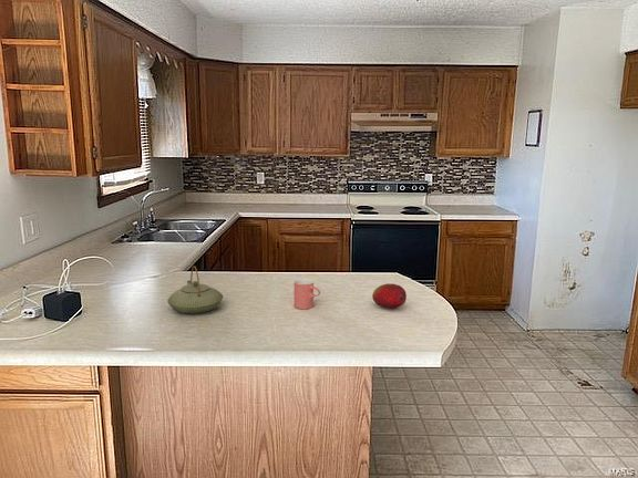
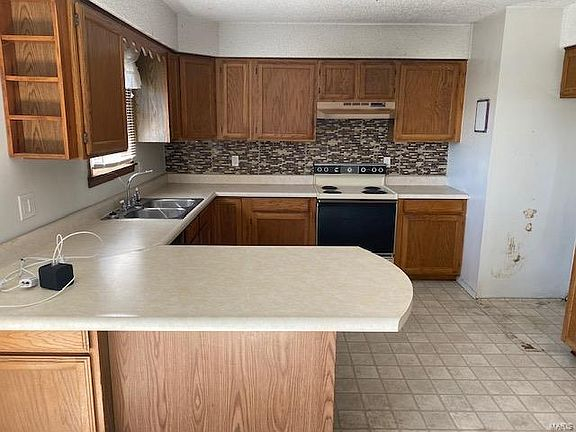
- cup (307, 294)
- fruit (389, 295)
- teapot (194, 285)
